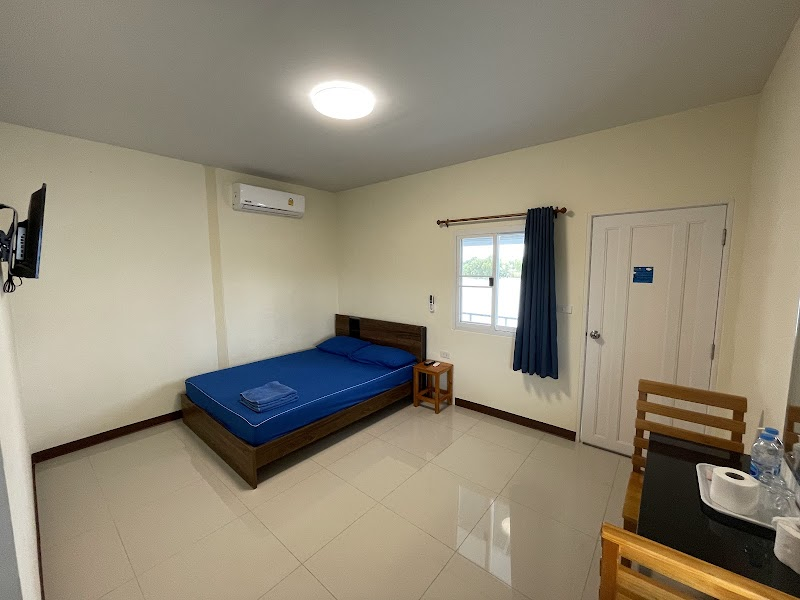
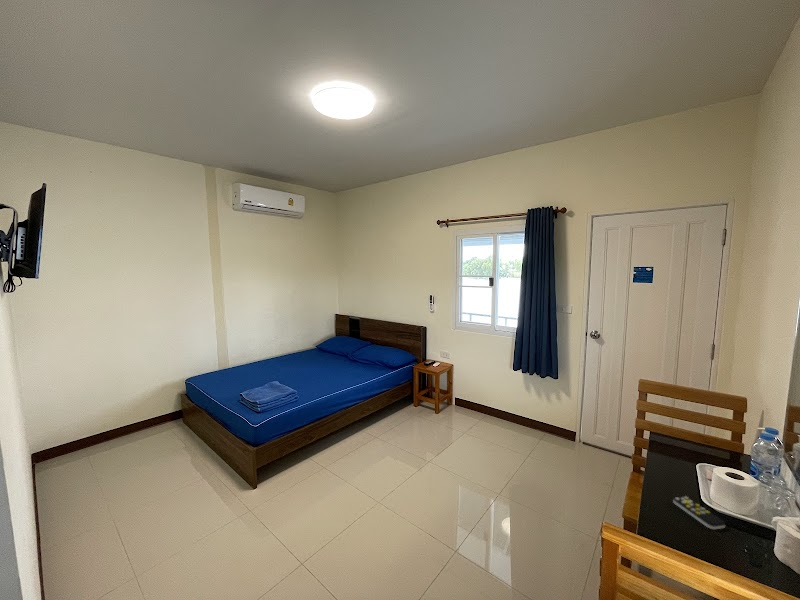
+ remote control (697, 511)
